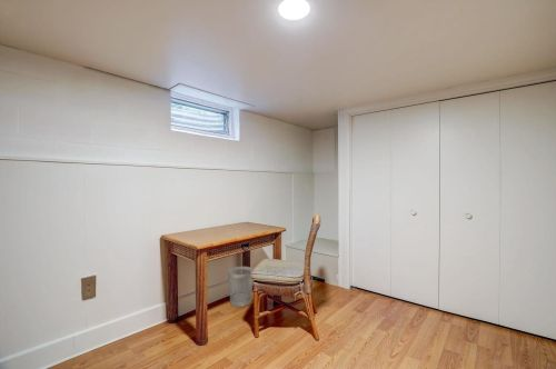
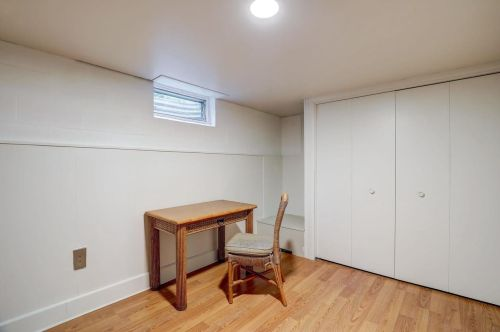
- wastebasket (240, 286)
